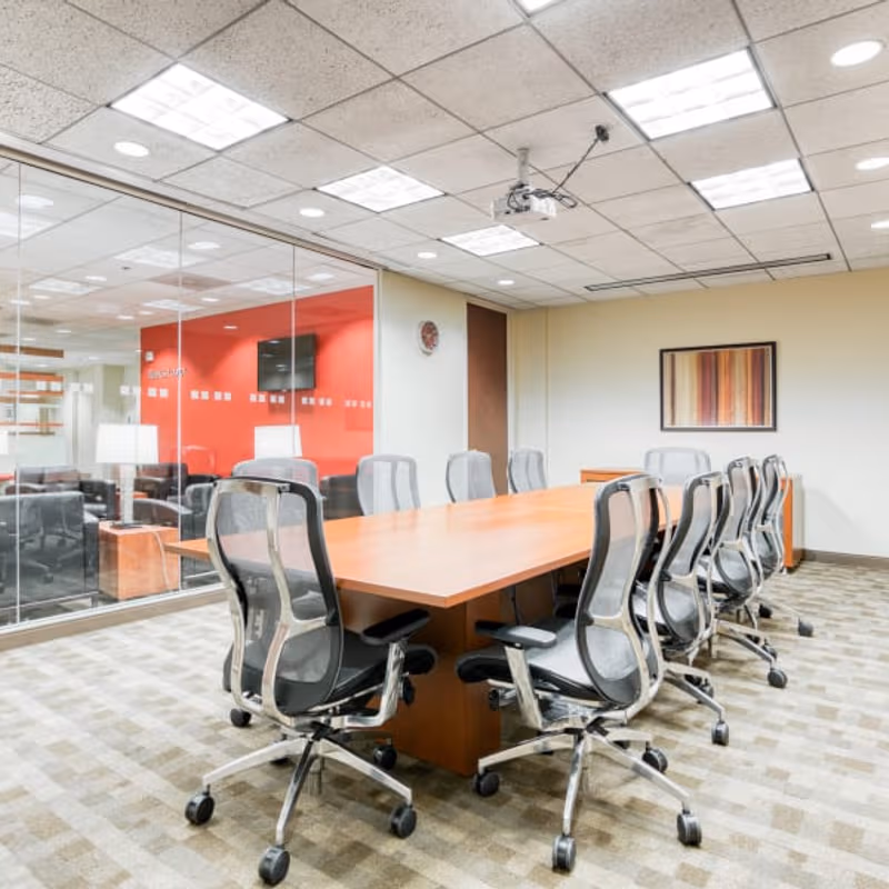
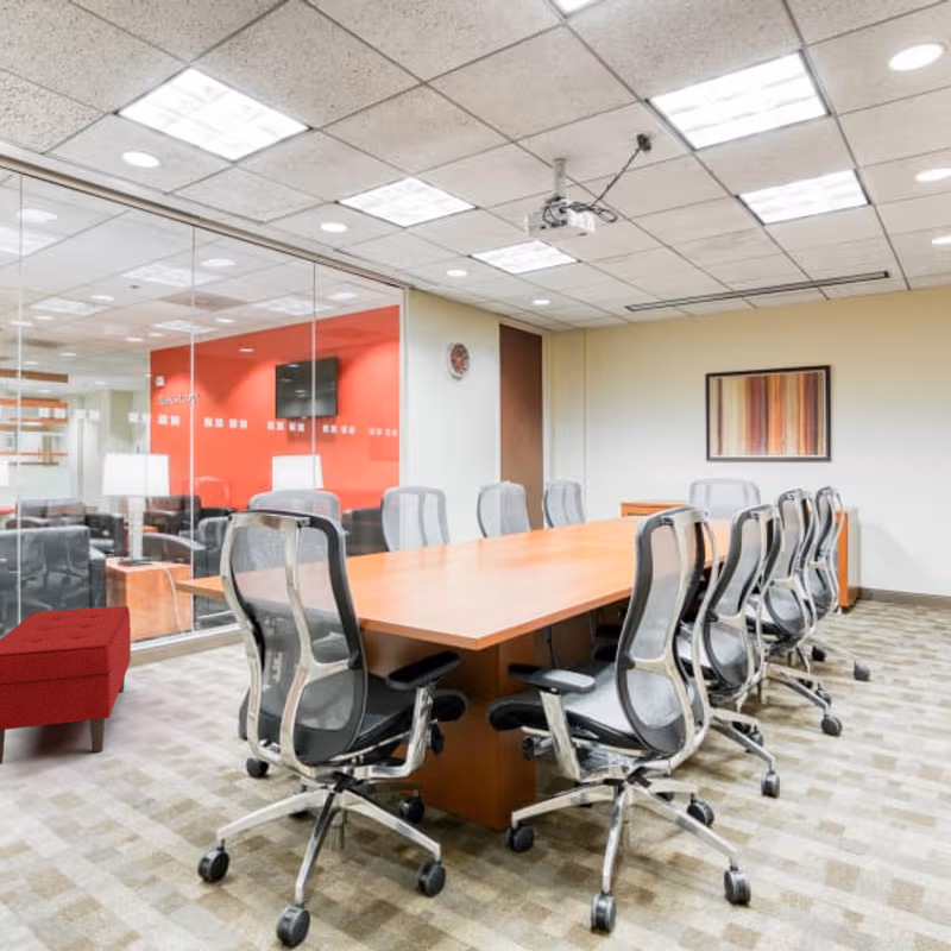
+ bench (67, 674)
